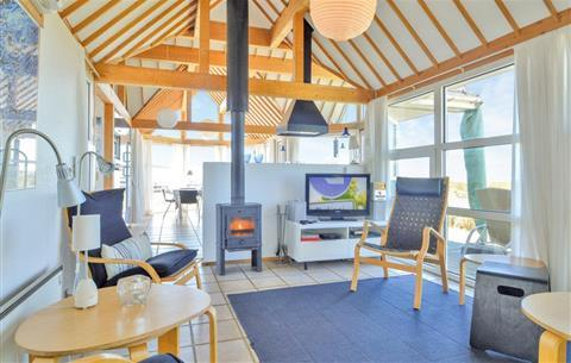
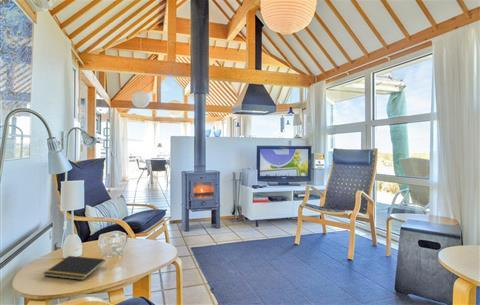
+ notepad (75, 267)
